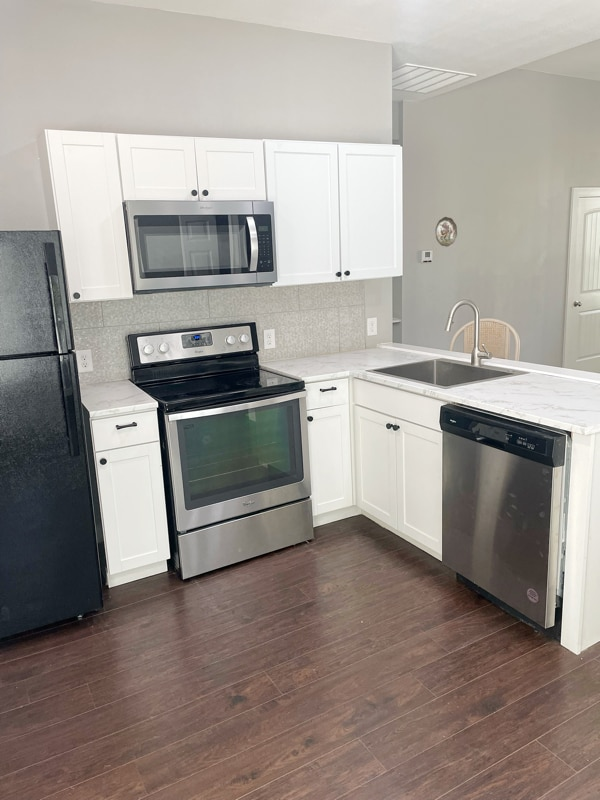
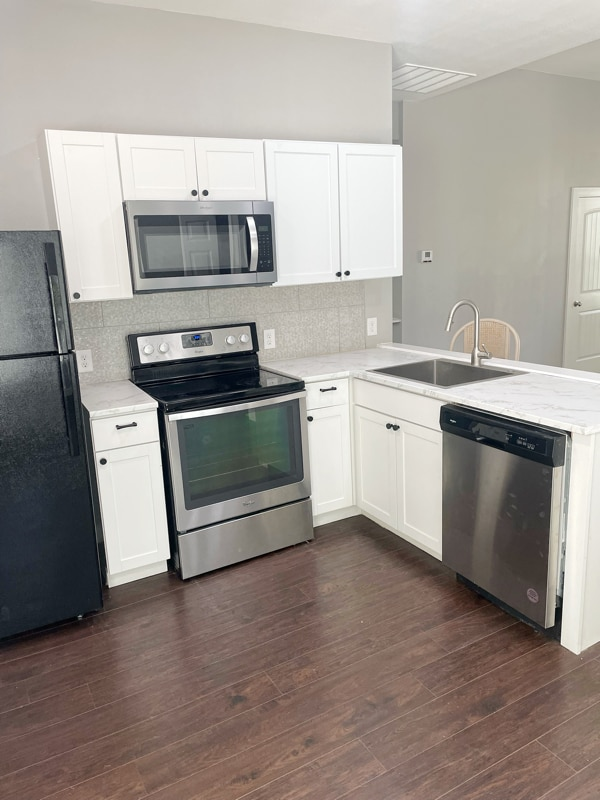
- decorative plate (445, 231)
